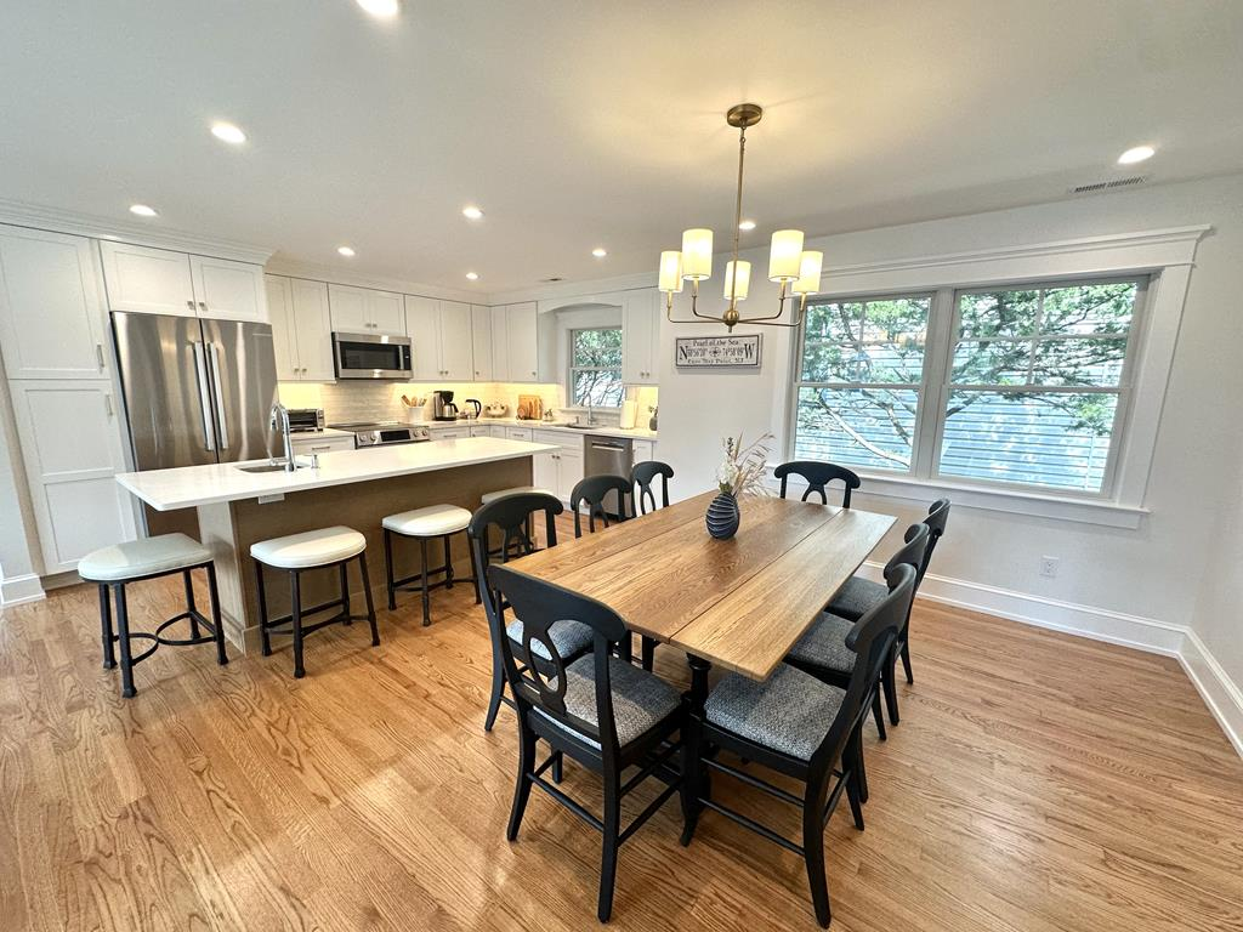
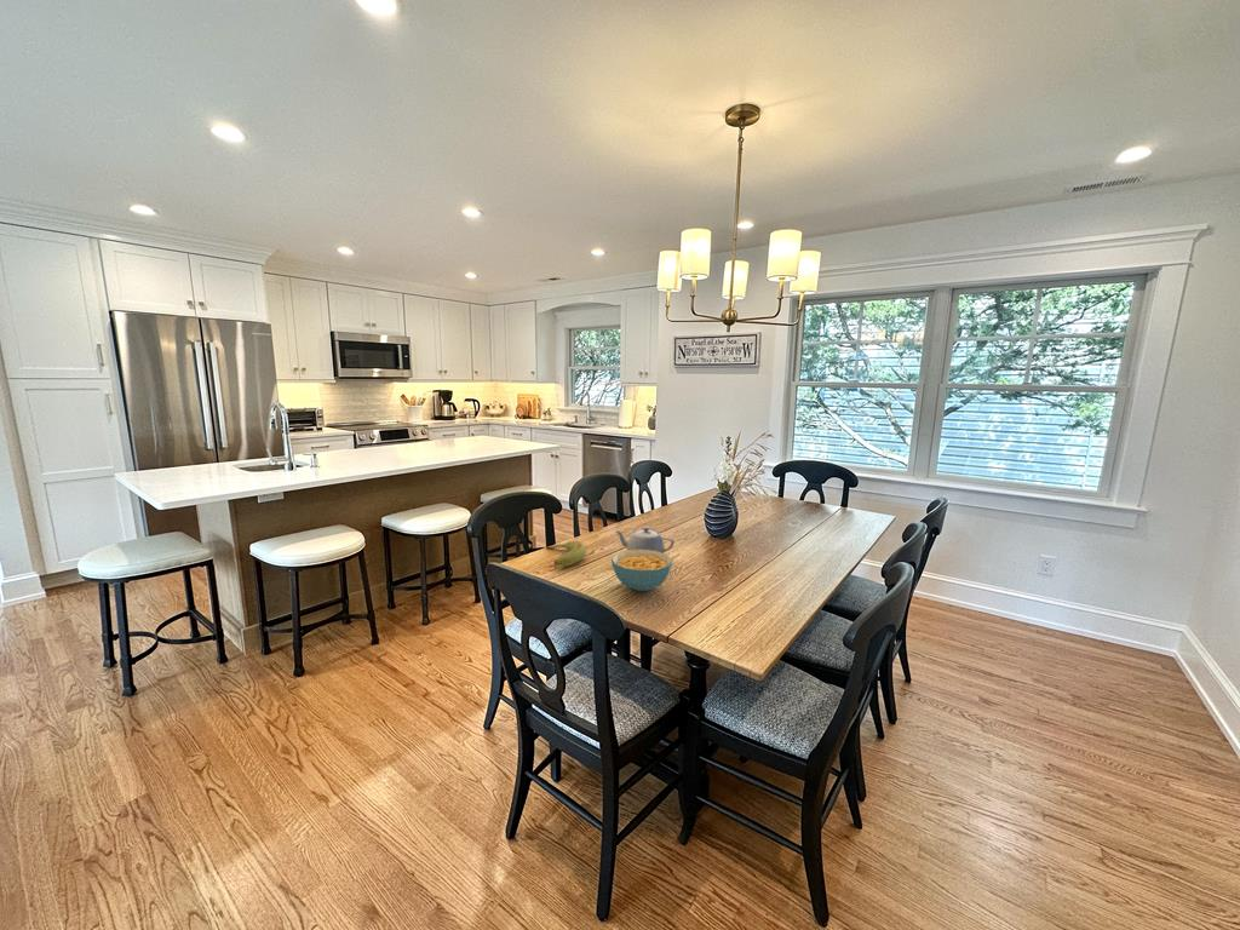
+ cereal bowl (641, 573)
+ teapot (643, 541)
+ banana (564, 547)
